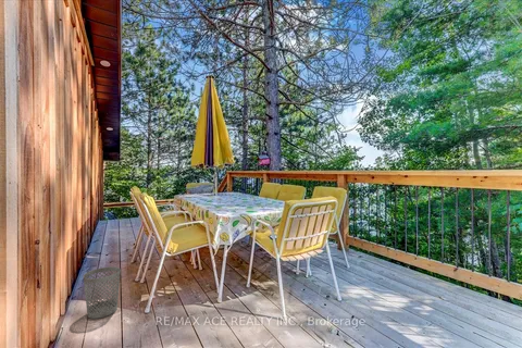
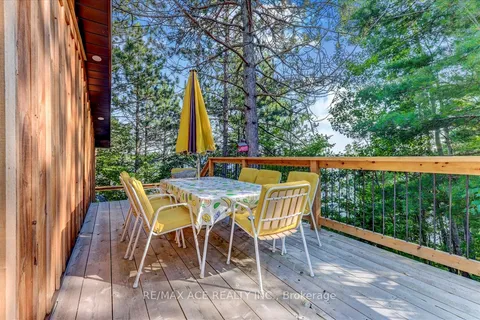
- wastebasket (101, 291)
